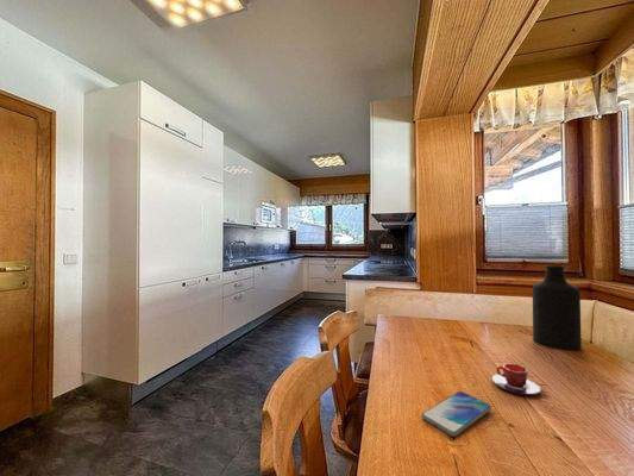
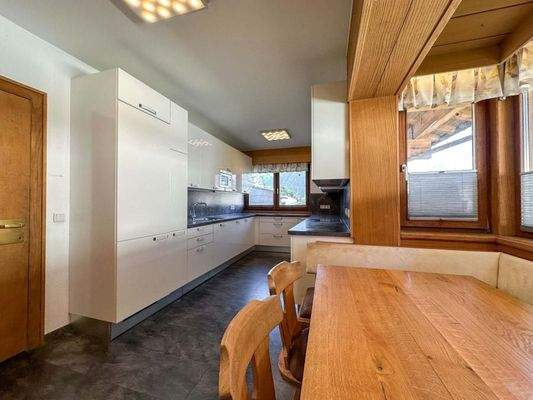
- bottle (554, 303)
- smartphone (457, 411)
- teacup (515, 376)
